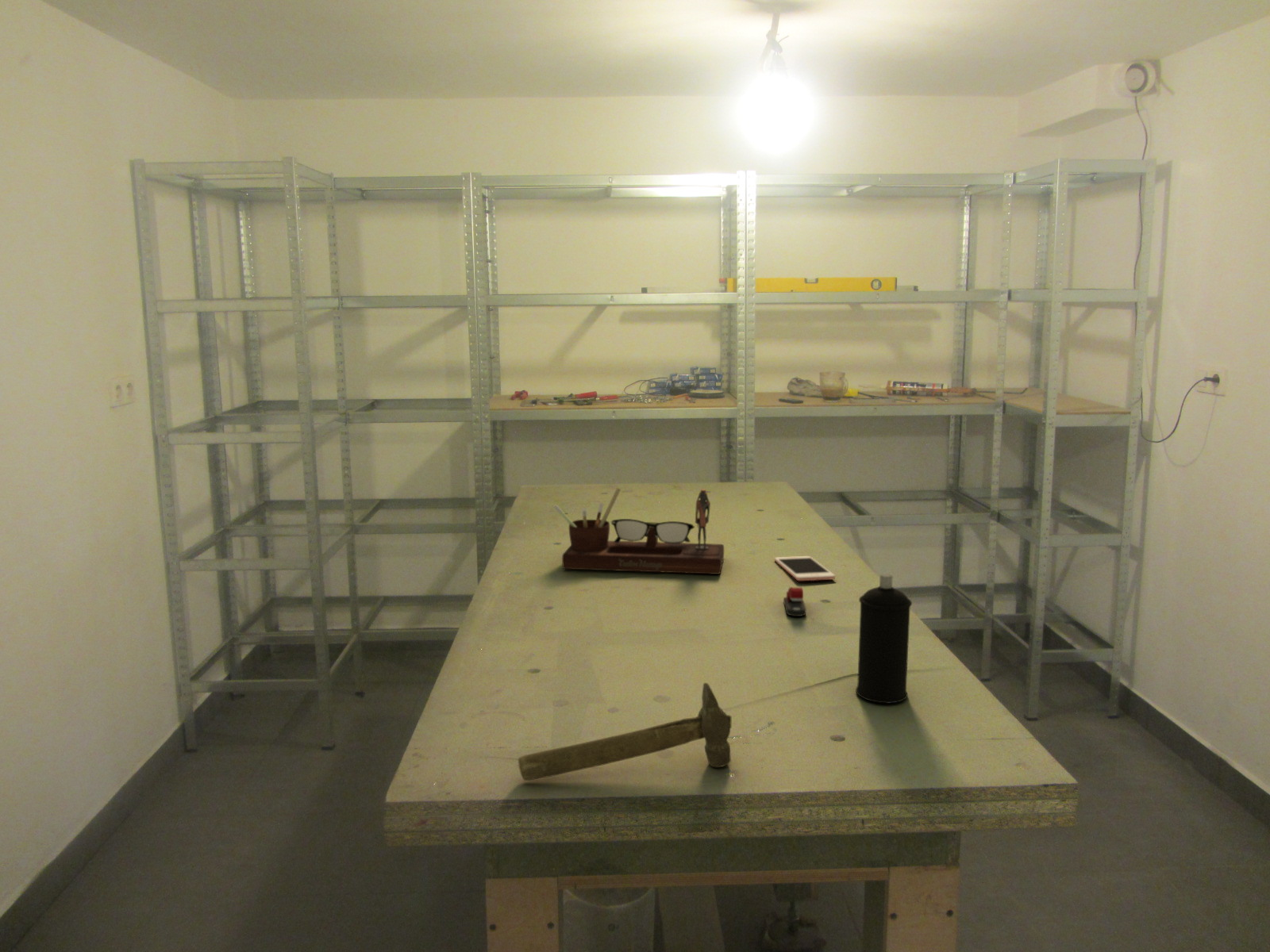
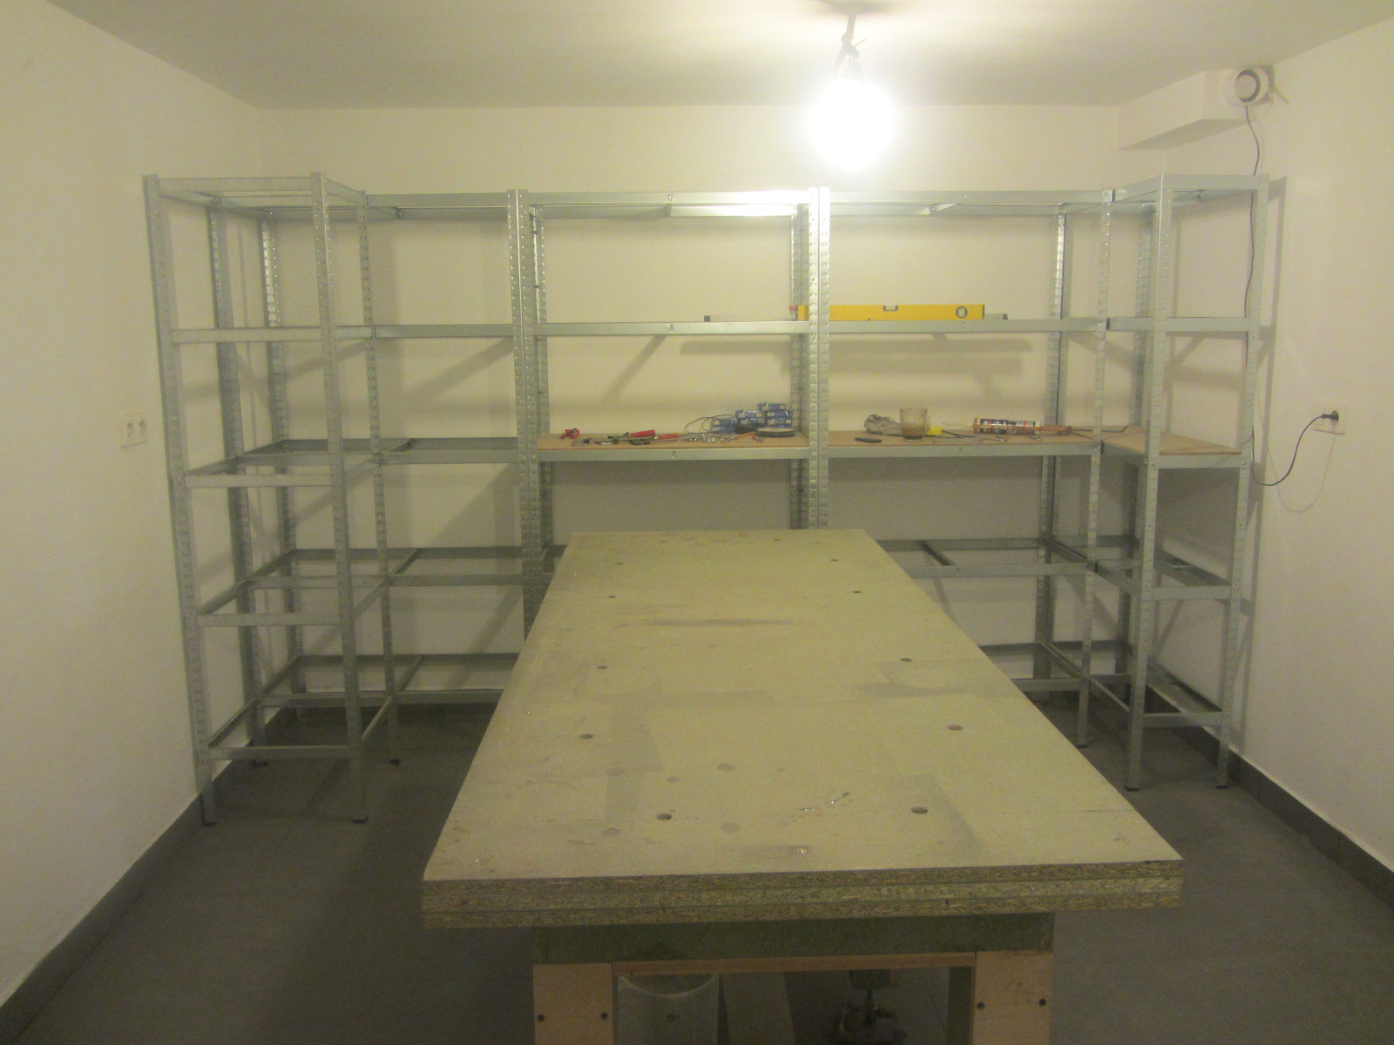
- stapler (795, 597)
- aerosol can (883, 635)
- desk organizer (638, 525)
- hammer (627, 733)
- cell phone (803, 567)
